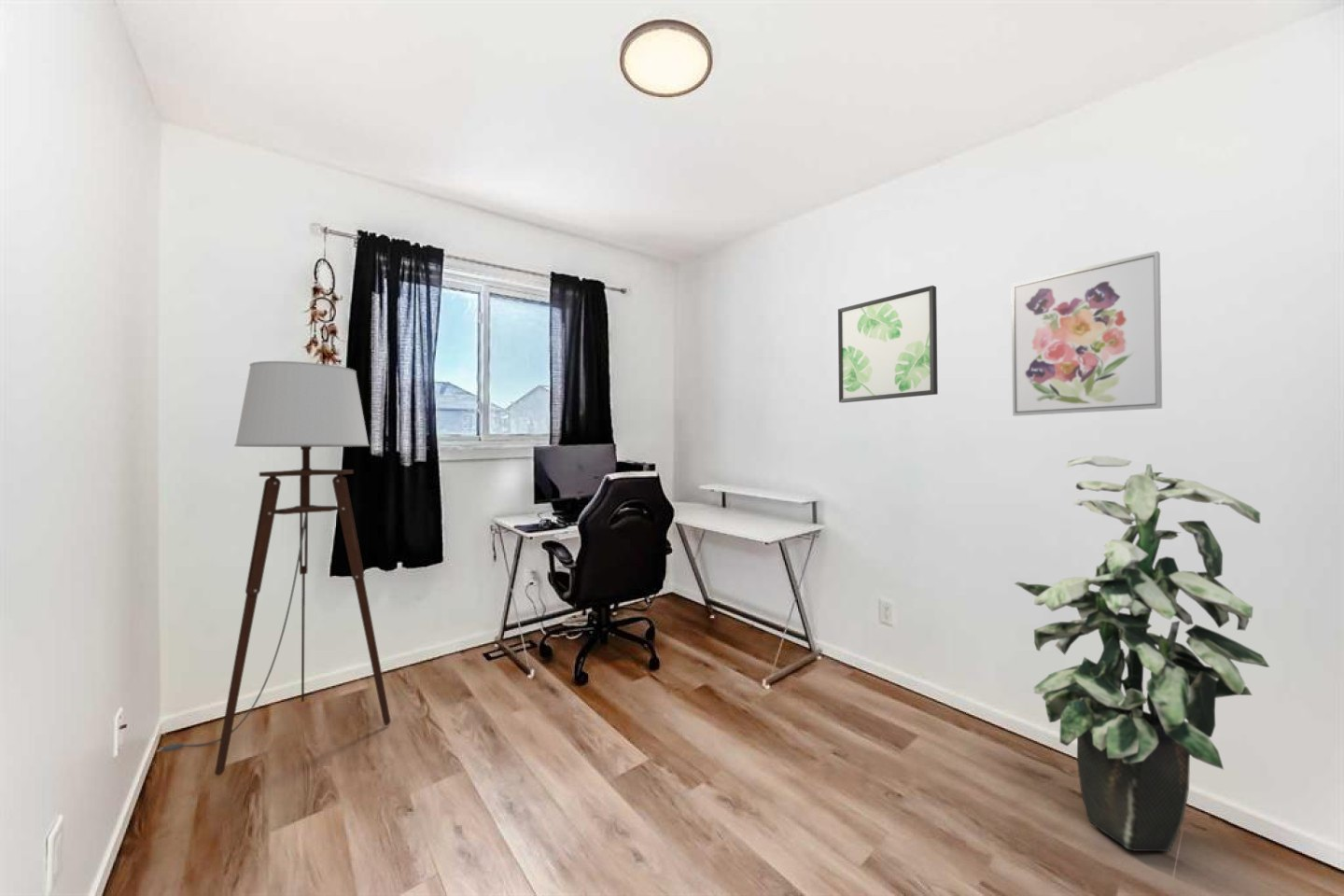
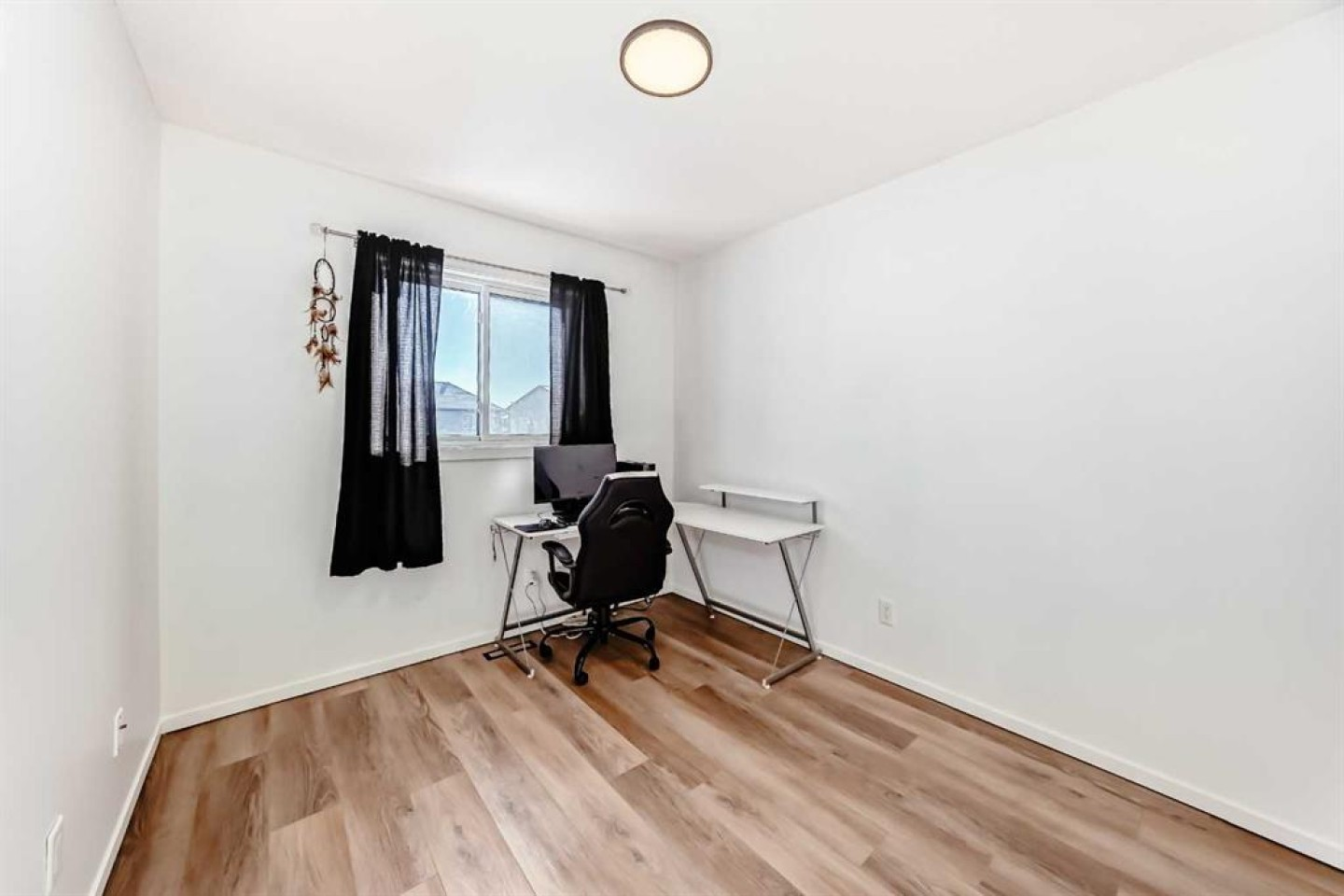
- wall art (884, 348)
- floor lamp (268, 547)
- indoor plant (1126, 640)
- wall art (1080, 341)
